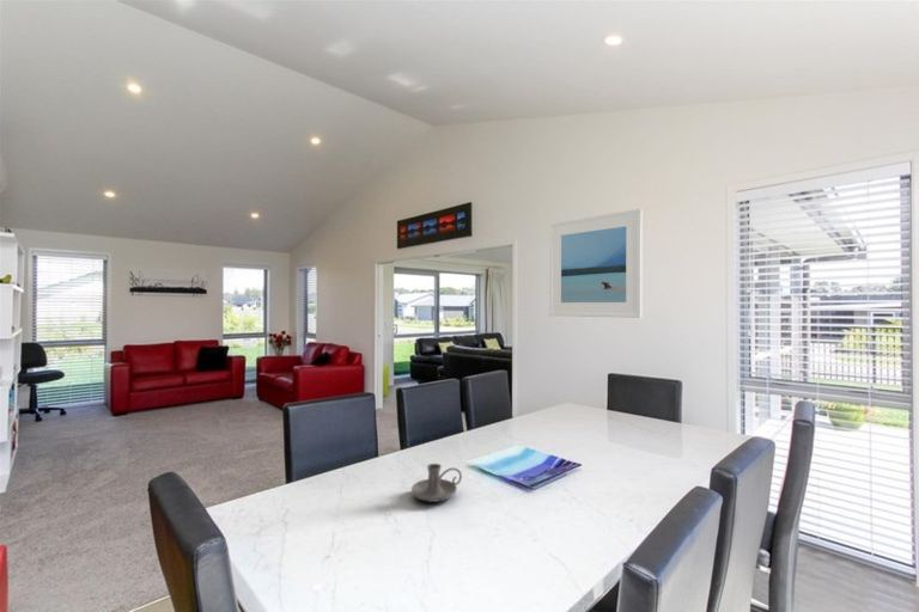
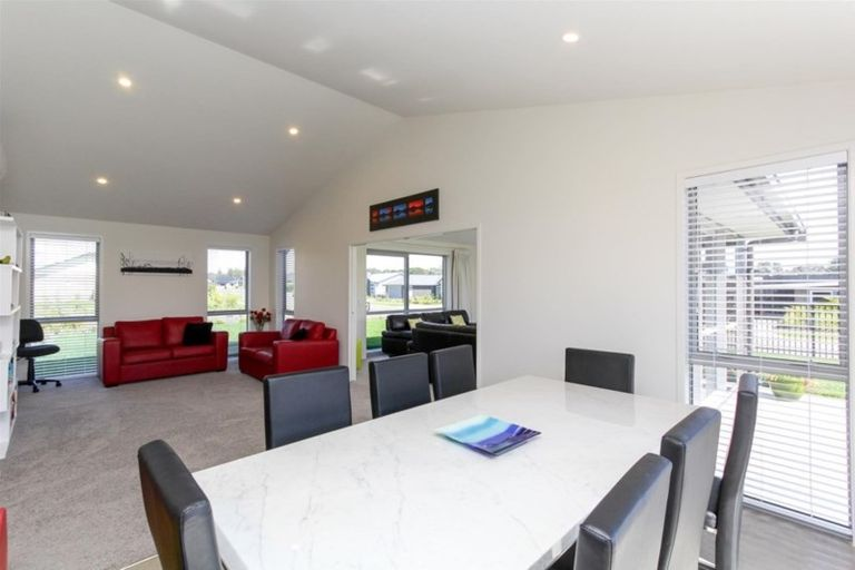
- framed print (591, 267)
- candle holder (438, 479)
